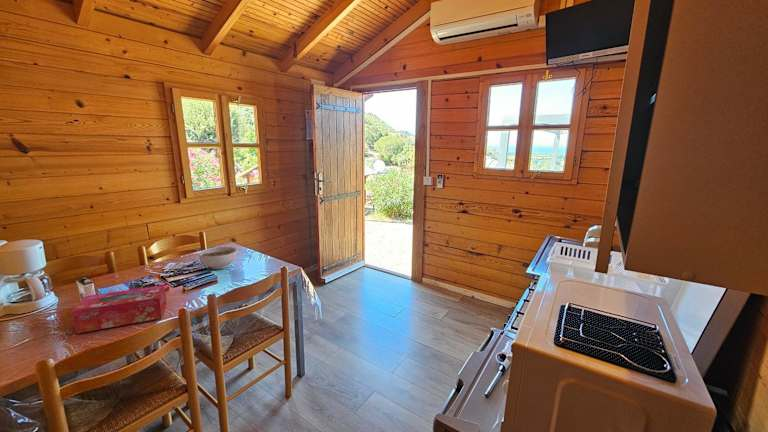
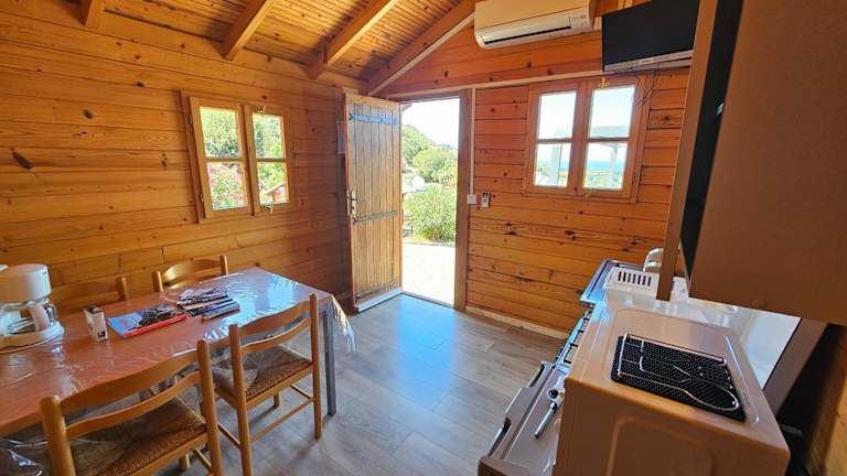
- tissue box (123, 307)
- bowl (218, 259)
